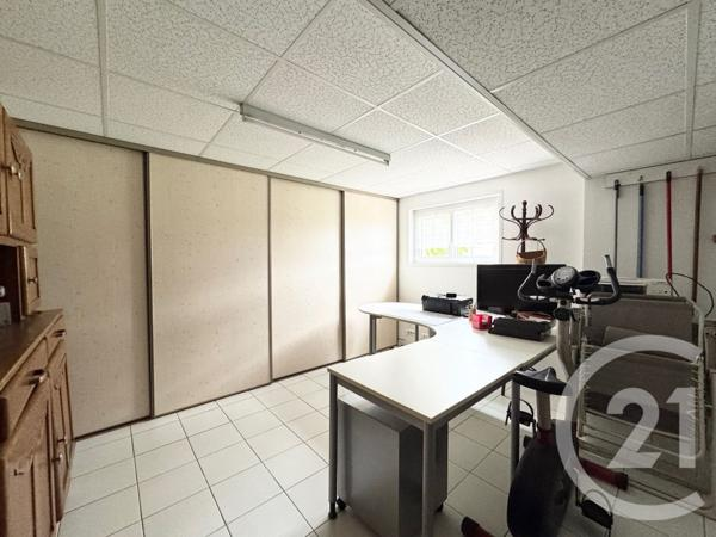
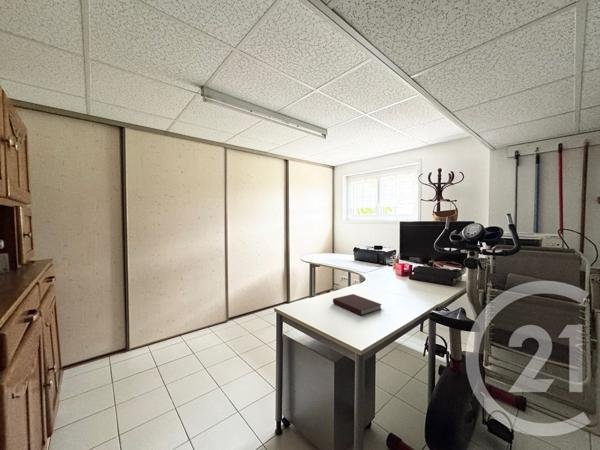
+ notebook (356, 303)
